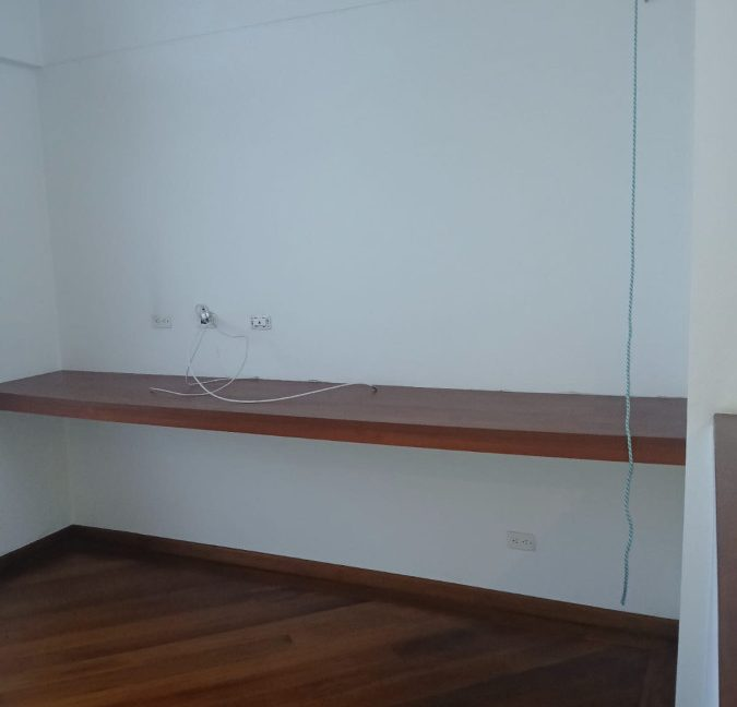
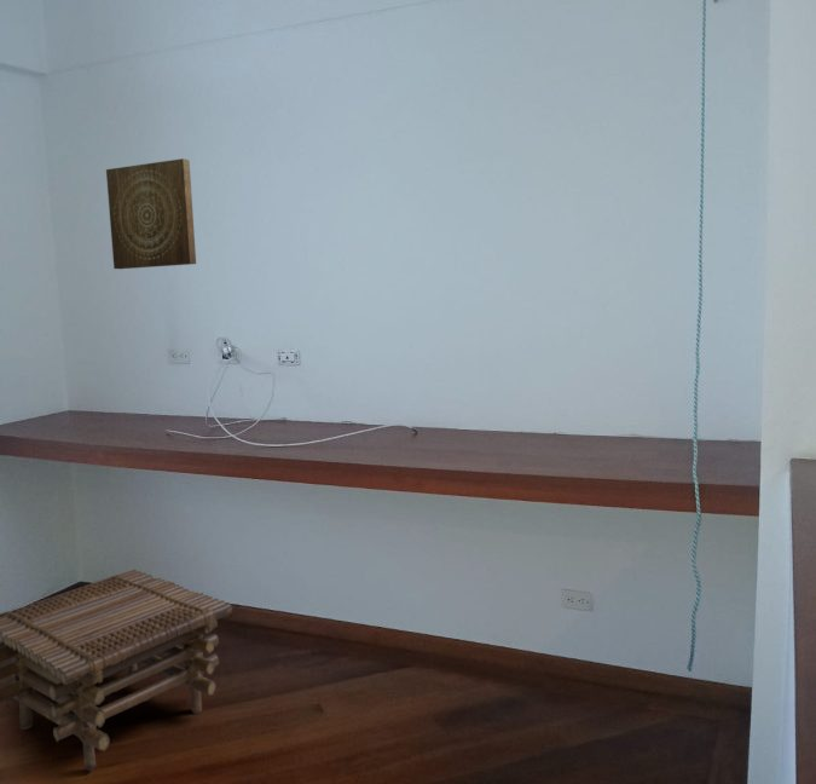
+ stool (109, 664)
+ wall art (150, 215)
